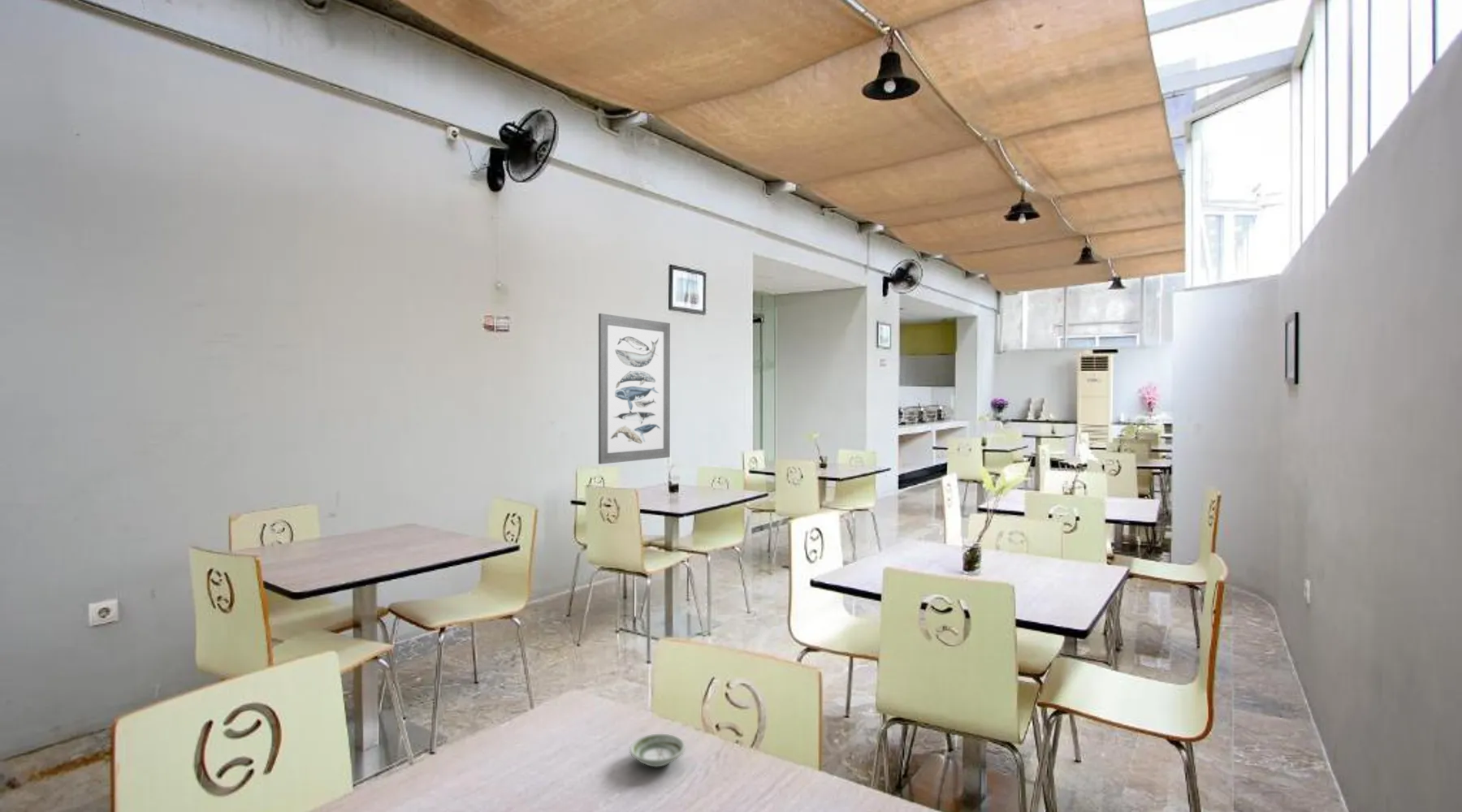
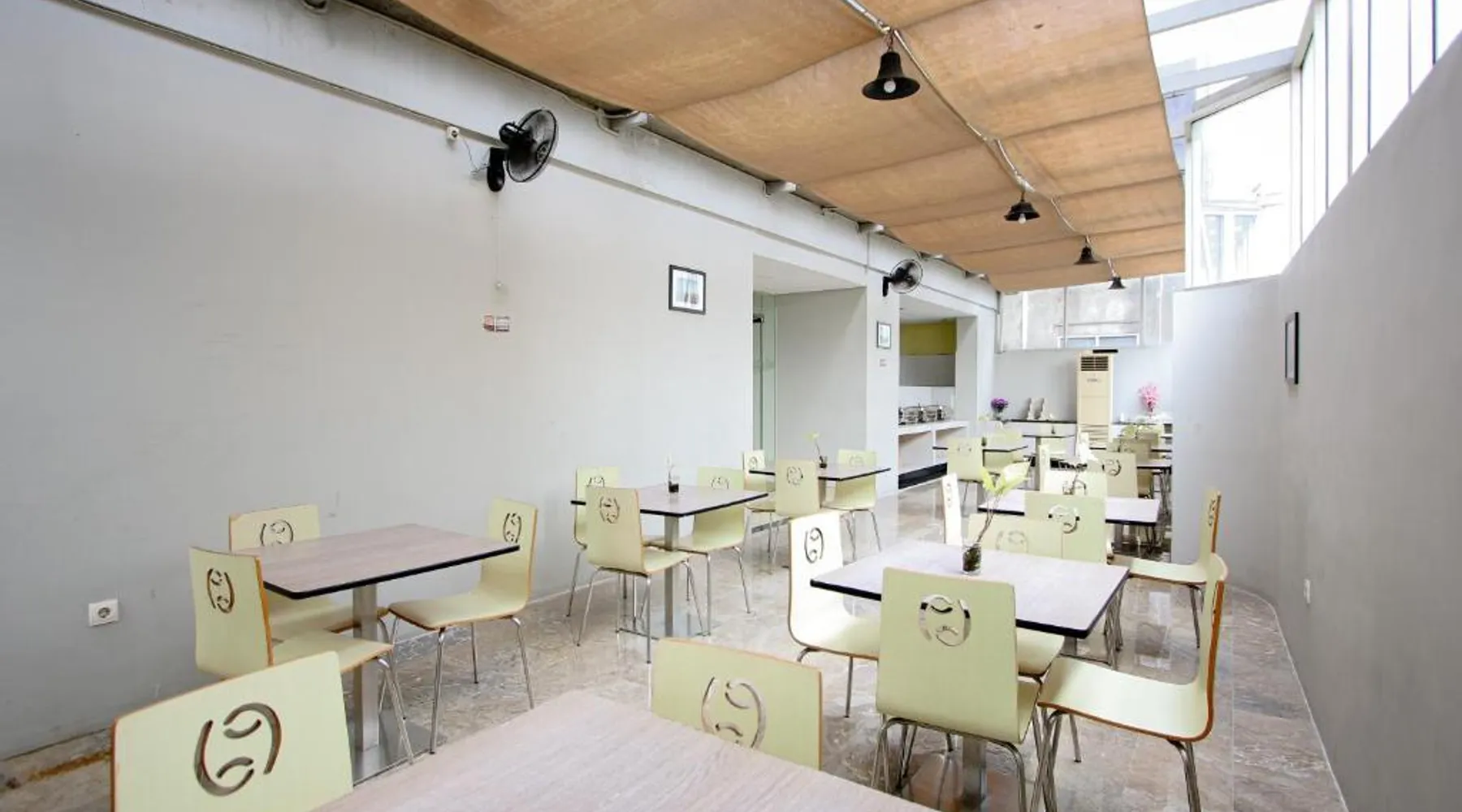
- saucer (657, 753)
- wall art (636, 389)
